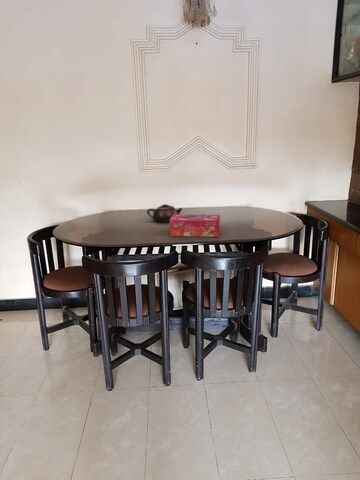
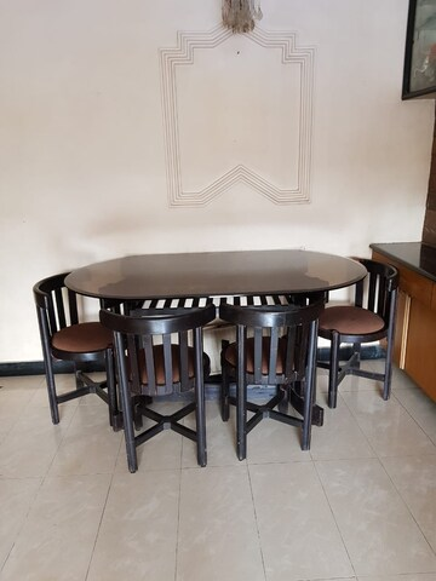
- teapot (165, 212)
- tissue box (195, 225)
